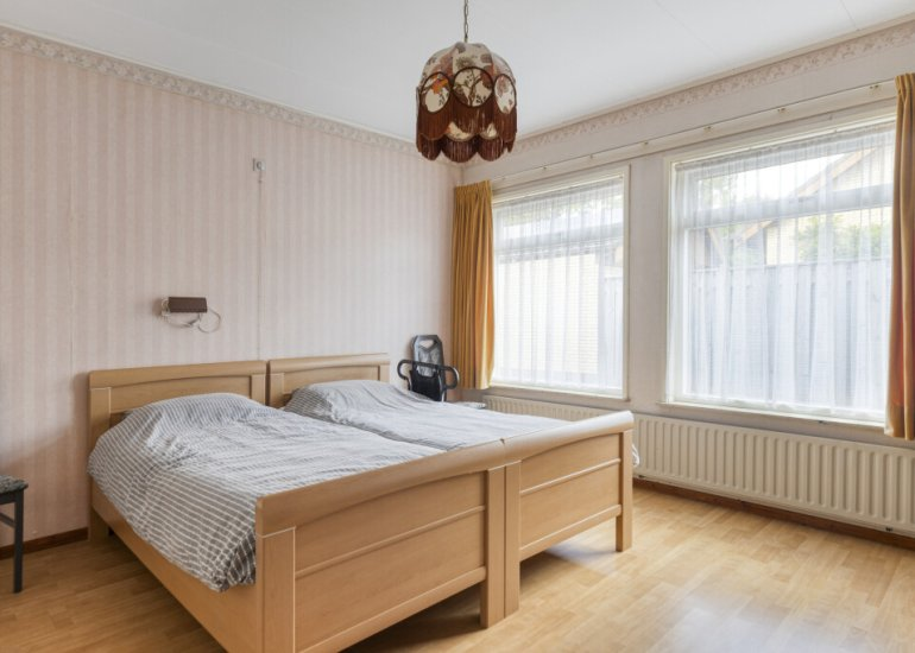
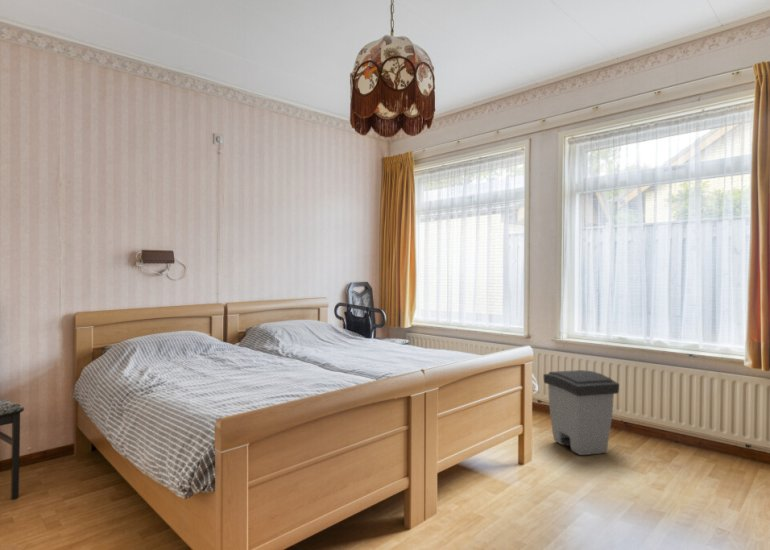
+ trash can (580, 410)
